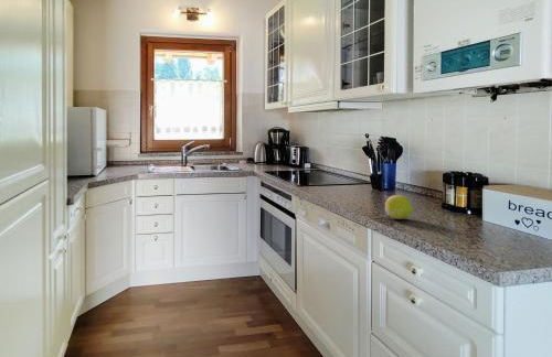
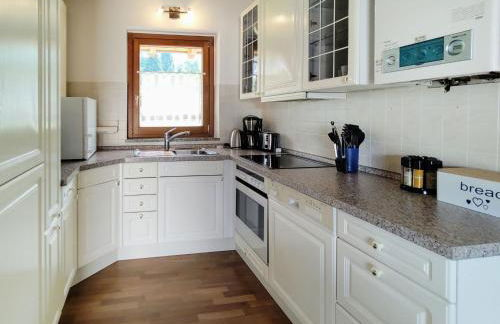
- fruit (399, 207)
